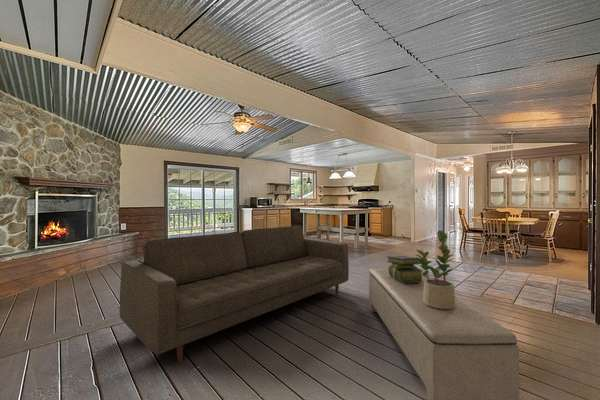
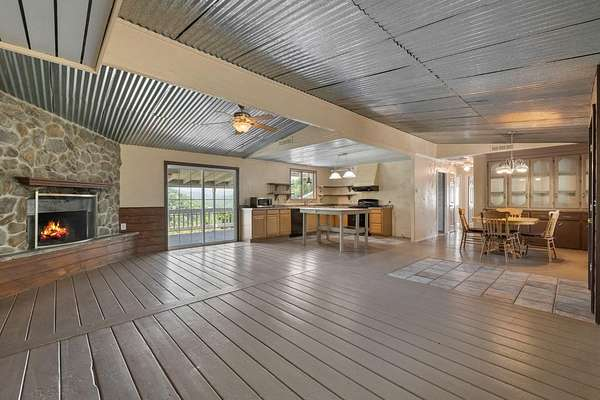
- stack of books (403, 267)
- sofa (254, 270)
- bench (419, 317)
- potted plant (433, 268)
